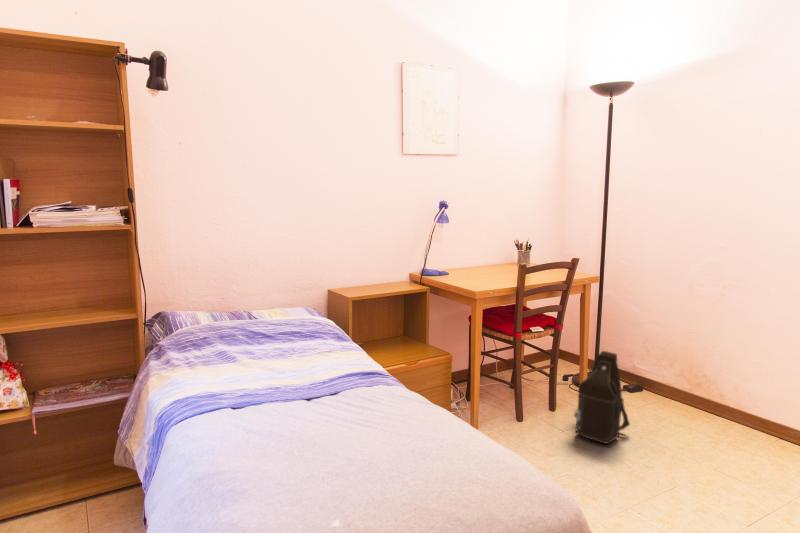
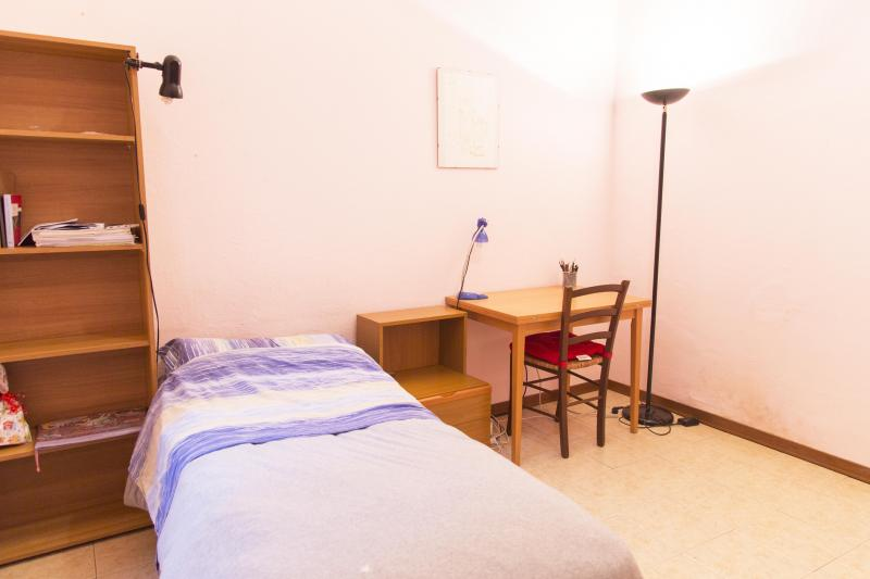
- shoulder bag (597, 393)
